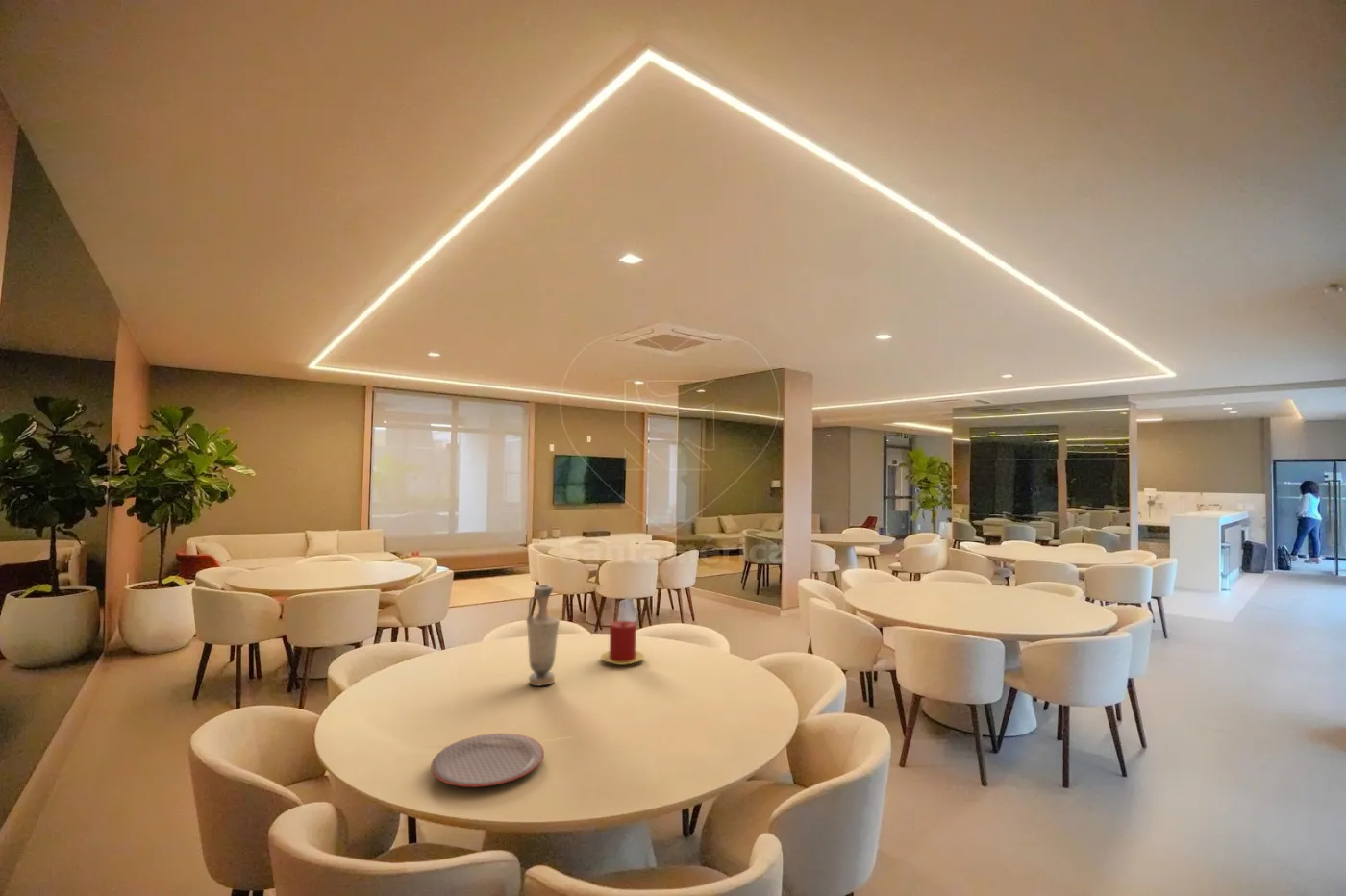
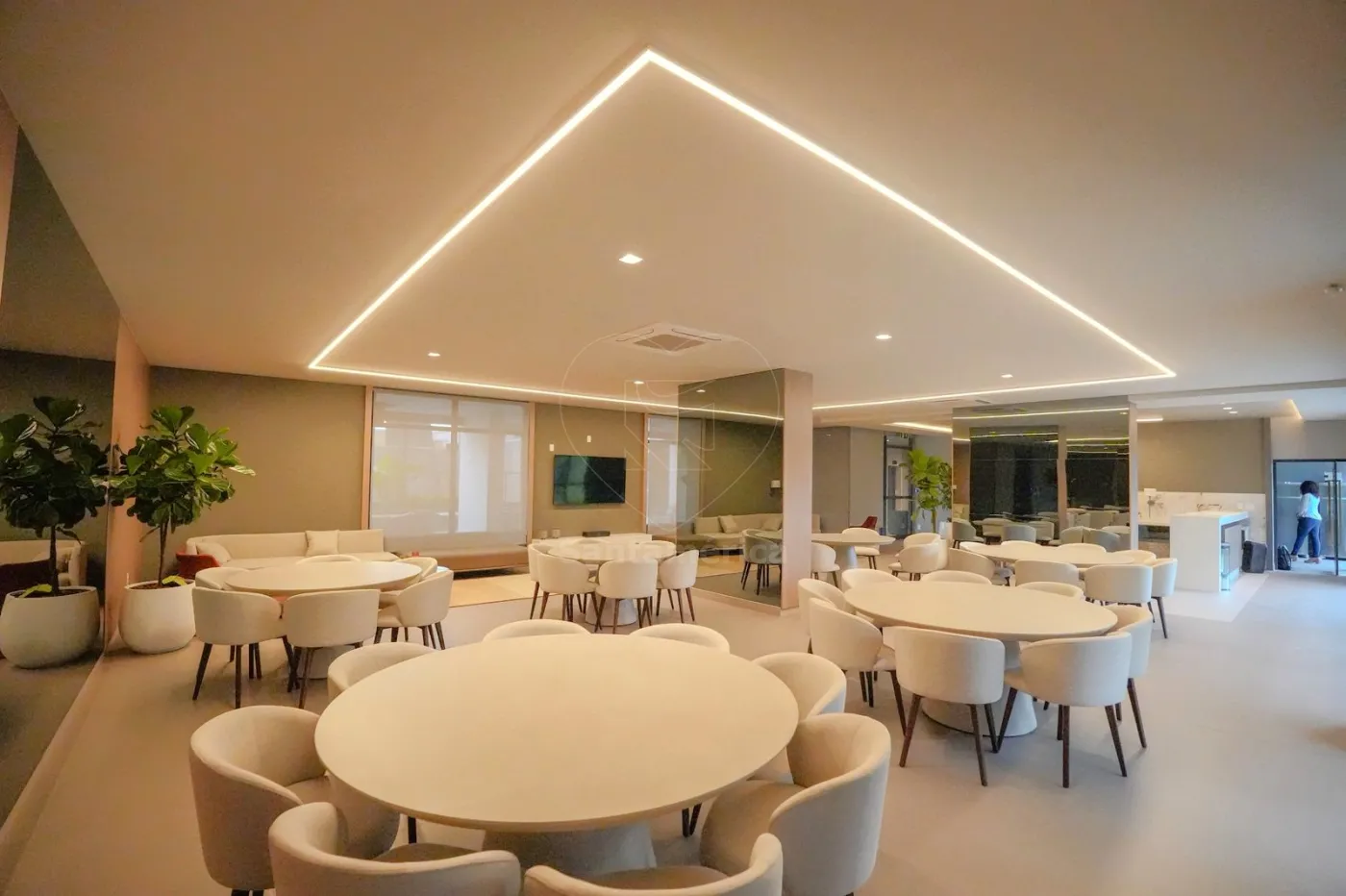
- candle (622, 641)
- plate (488, 760)
- vase (542, 634)
